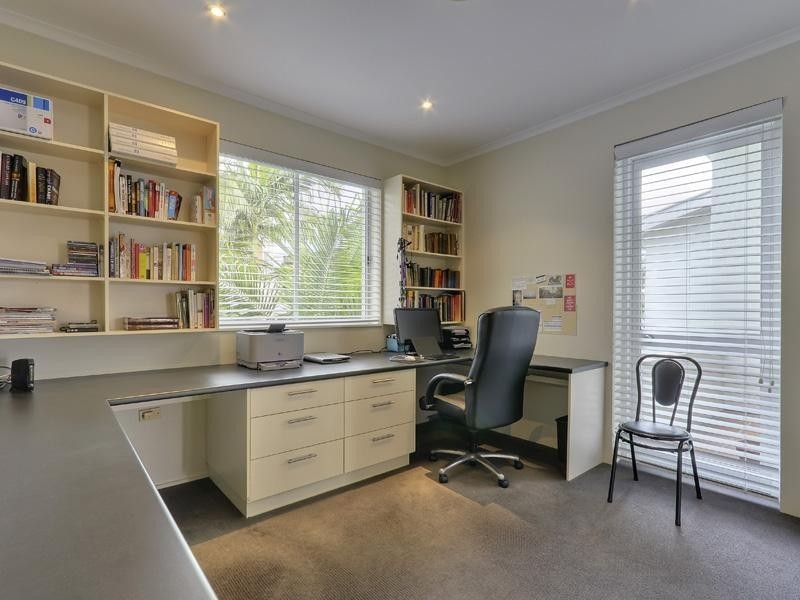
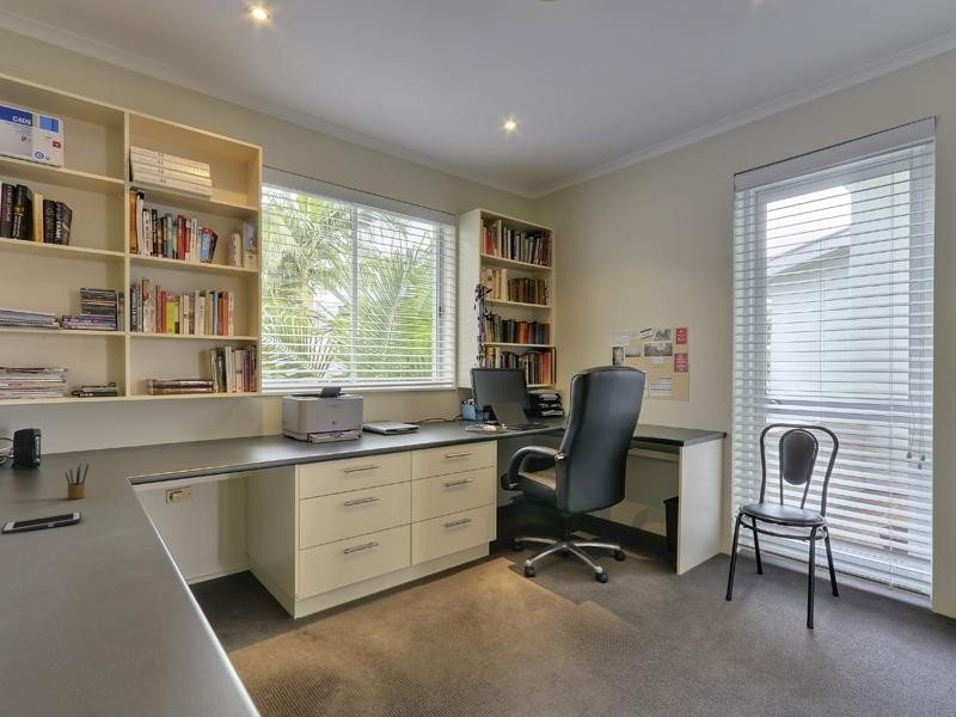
+ cell phone (43, 522)
+ pencil box (76, 480)
